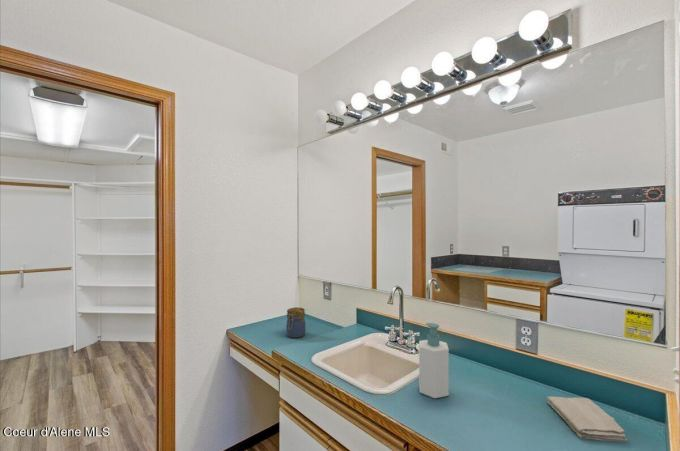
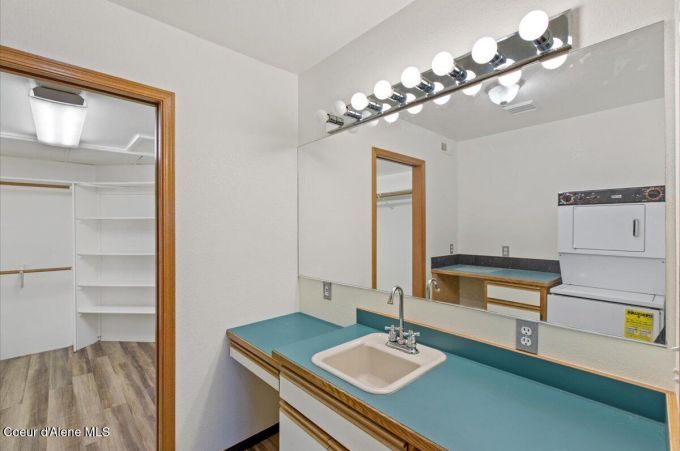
- washcloth (583, 415)
- soap bottle (433, 357)
- jar (295, 322)
